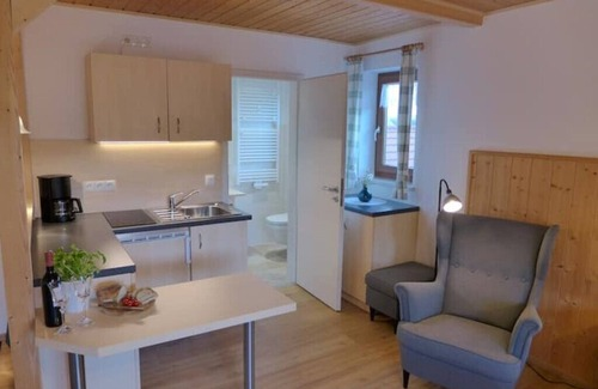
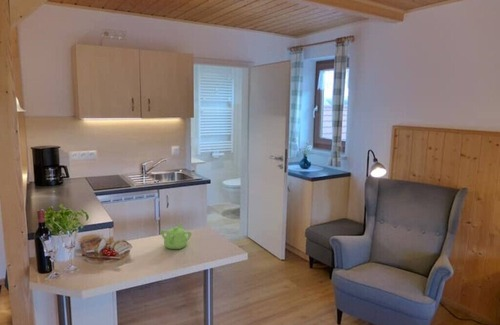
+ teapot (176, 236)
